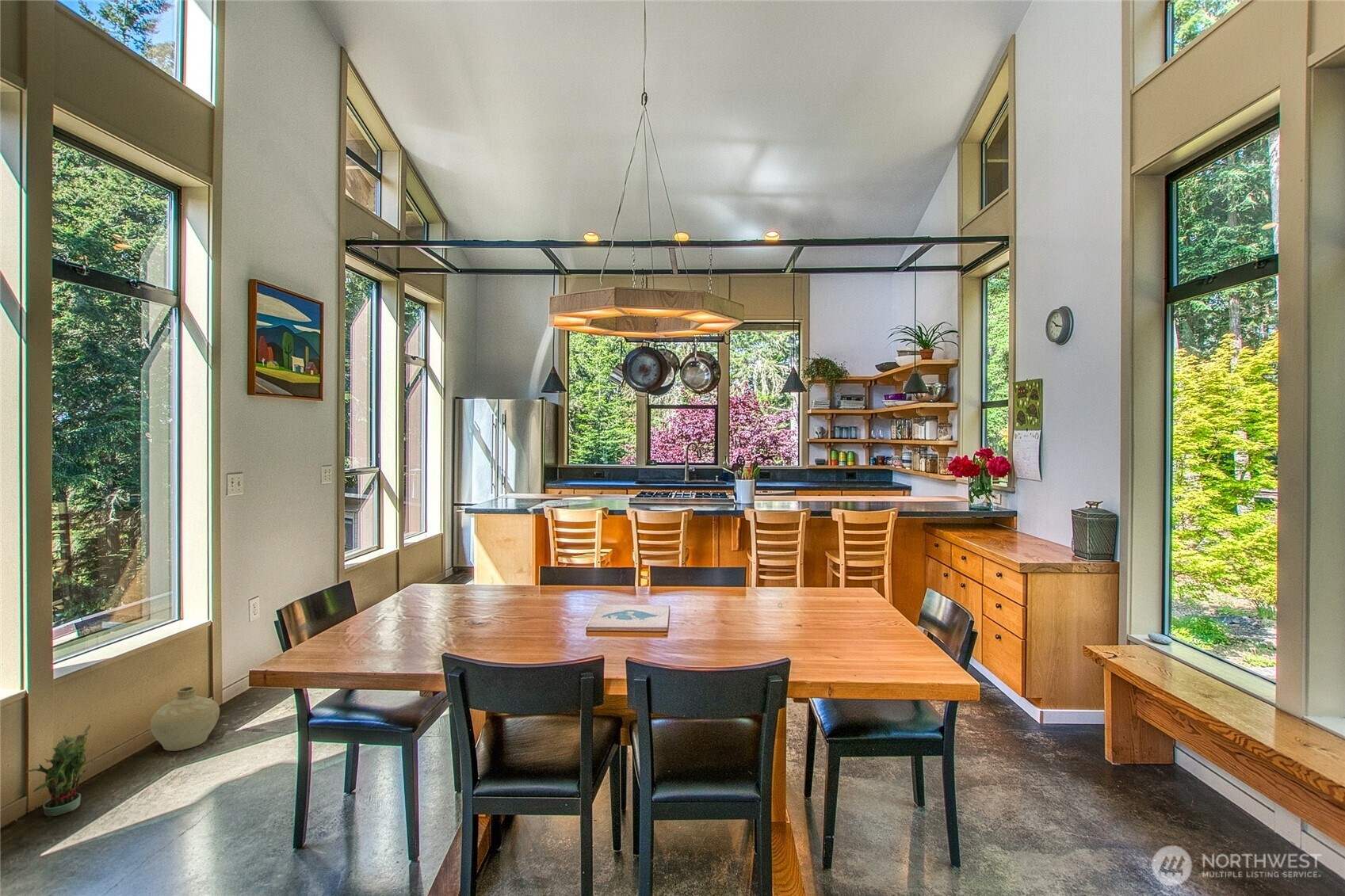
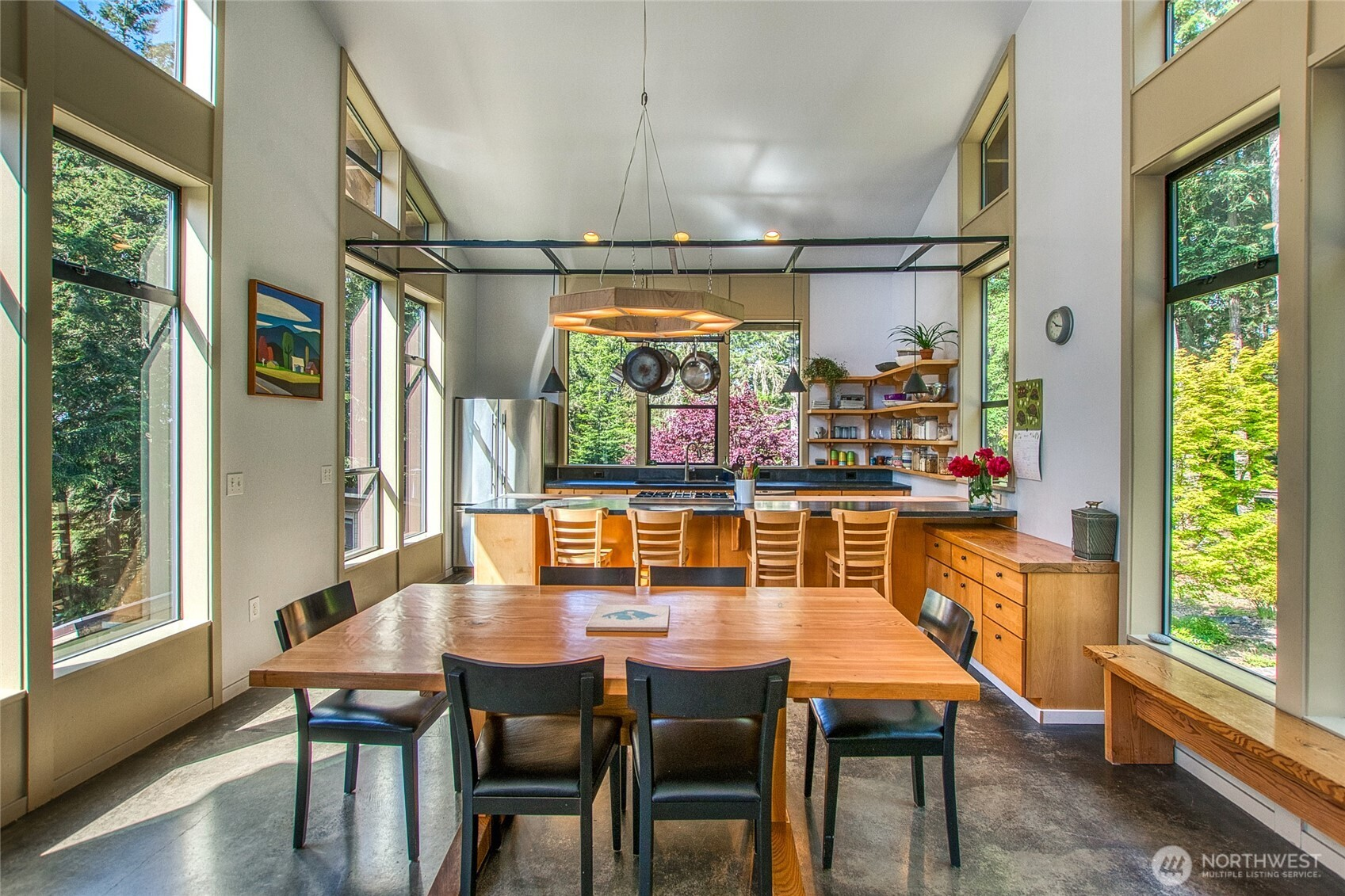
- ceramic jug (185, 715)
- potted plant (66, 771)
